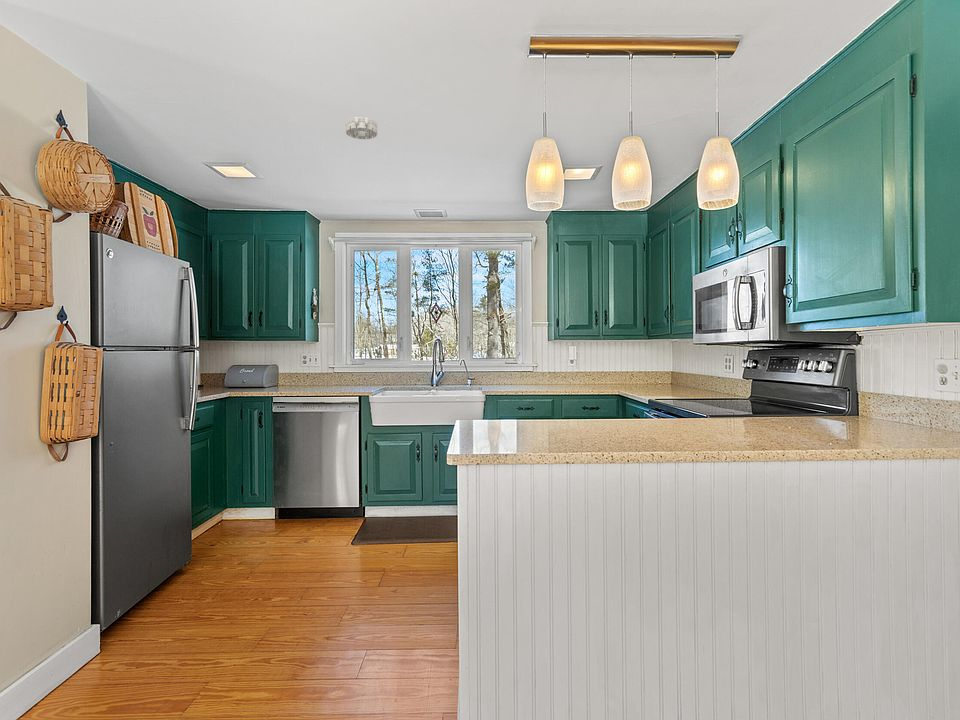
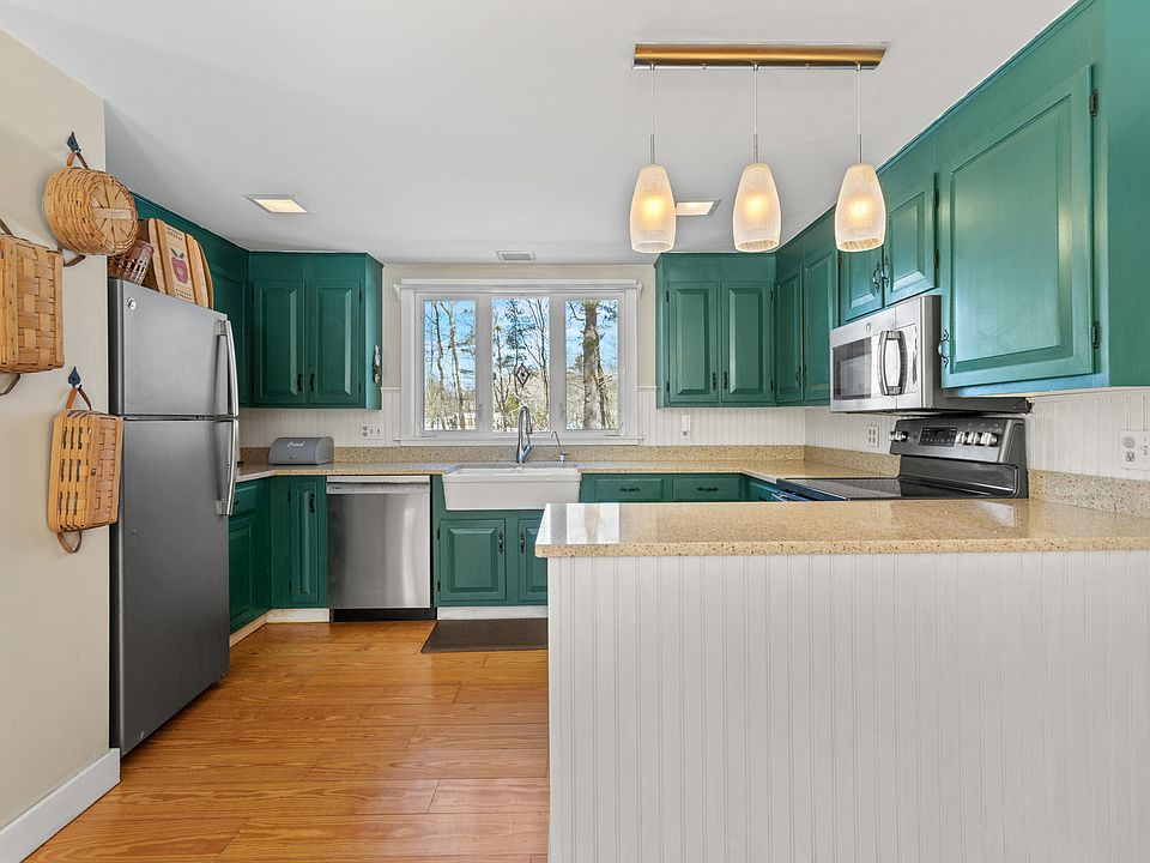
- smoke detector (361, 127)
